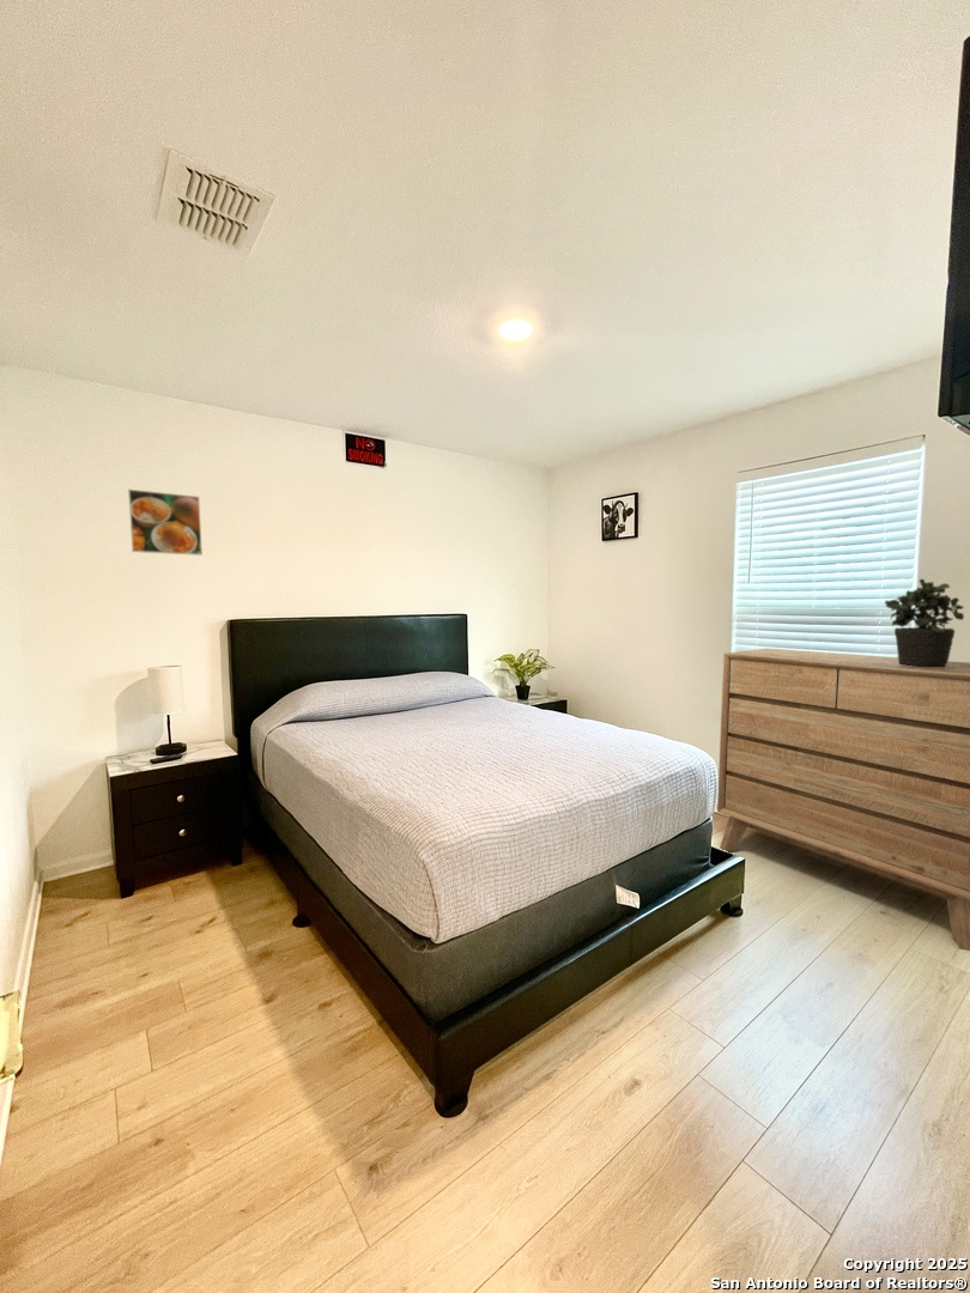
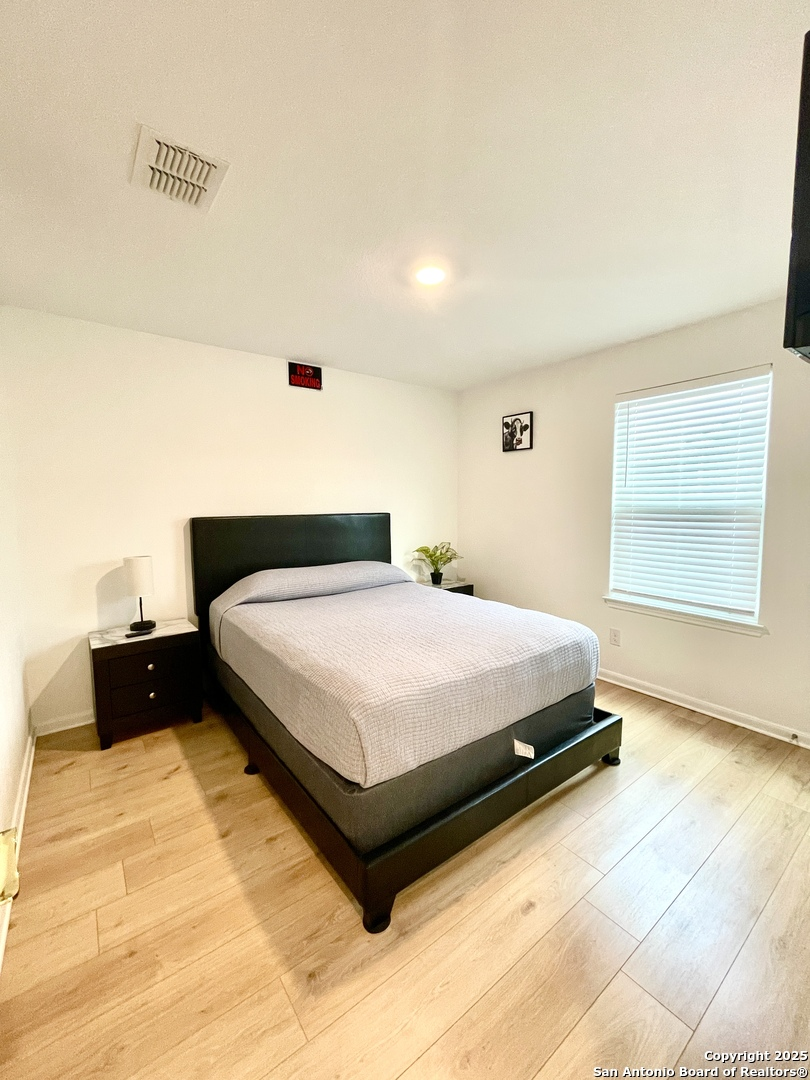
- dresser (849, 769)
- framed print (166, 523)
- potted plant (921, 621)
